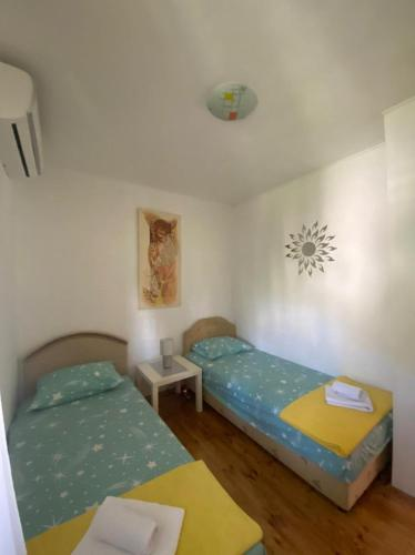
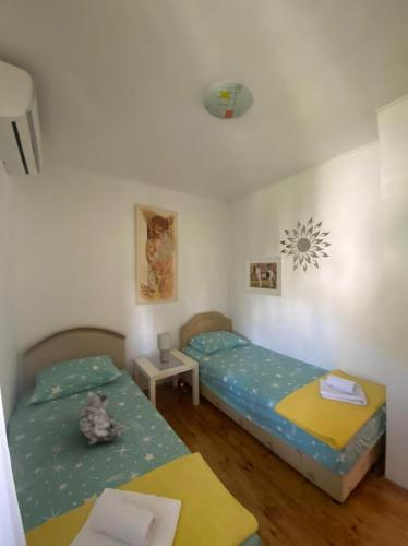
+ teddy bear (100, 415)
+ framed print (263, 275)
